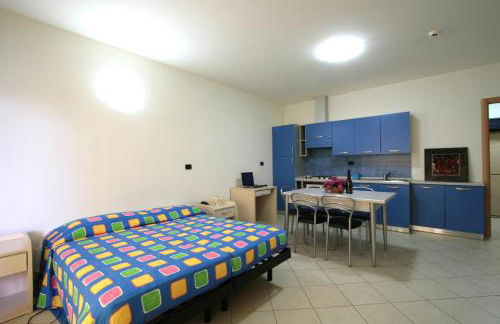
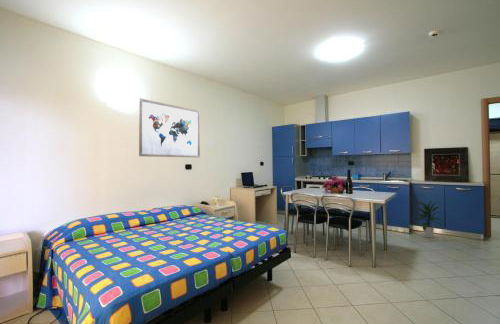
+ indoor plant (427, 218)
+ wall art (172, 131)
